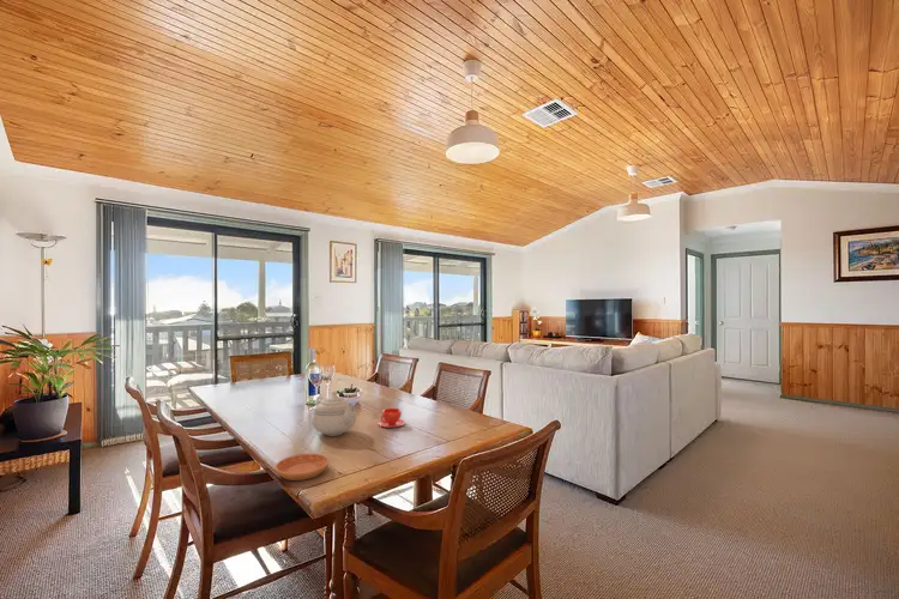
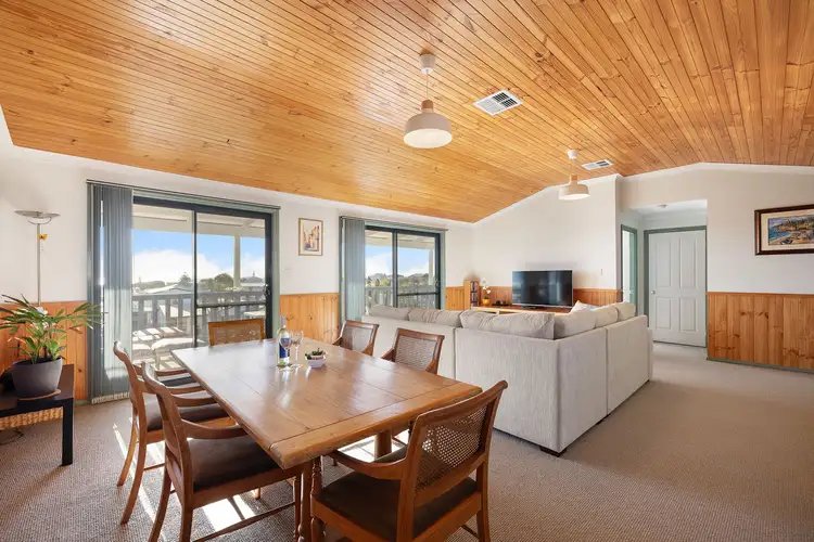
- saucer (302, 467)
- teapot (333, 411)
- teacup (391, 417)
